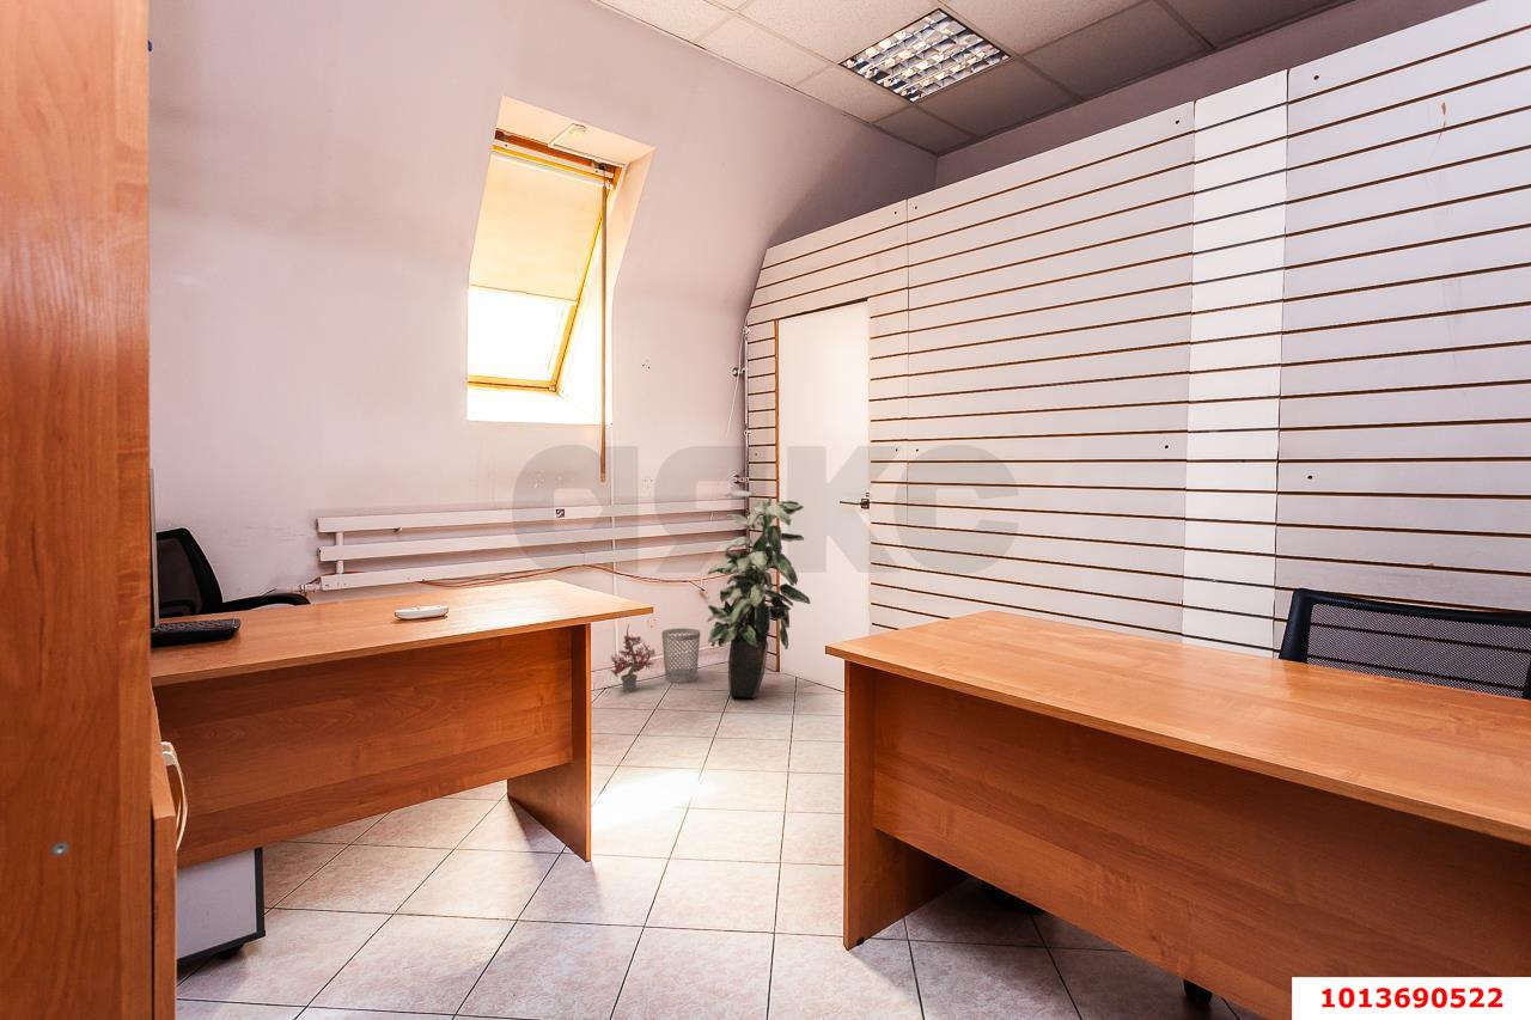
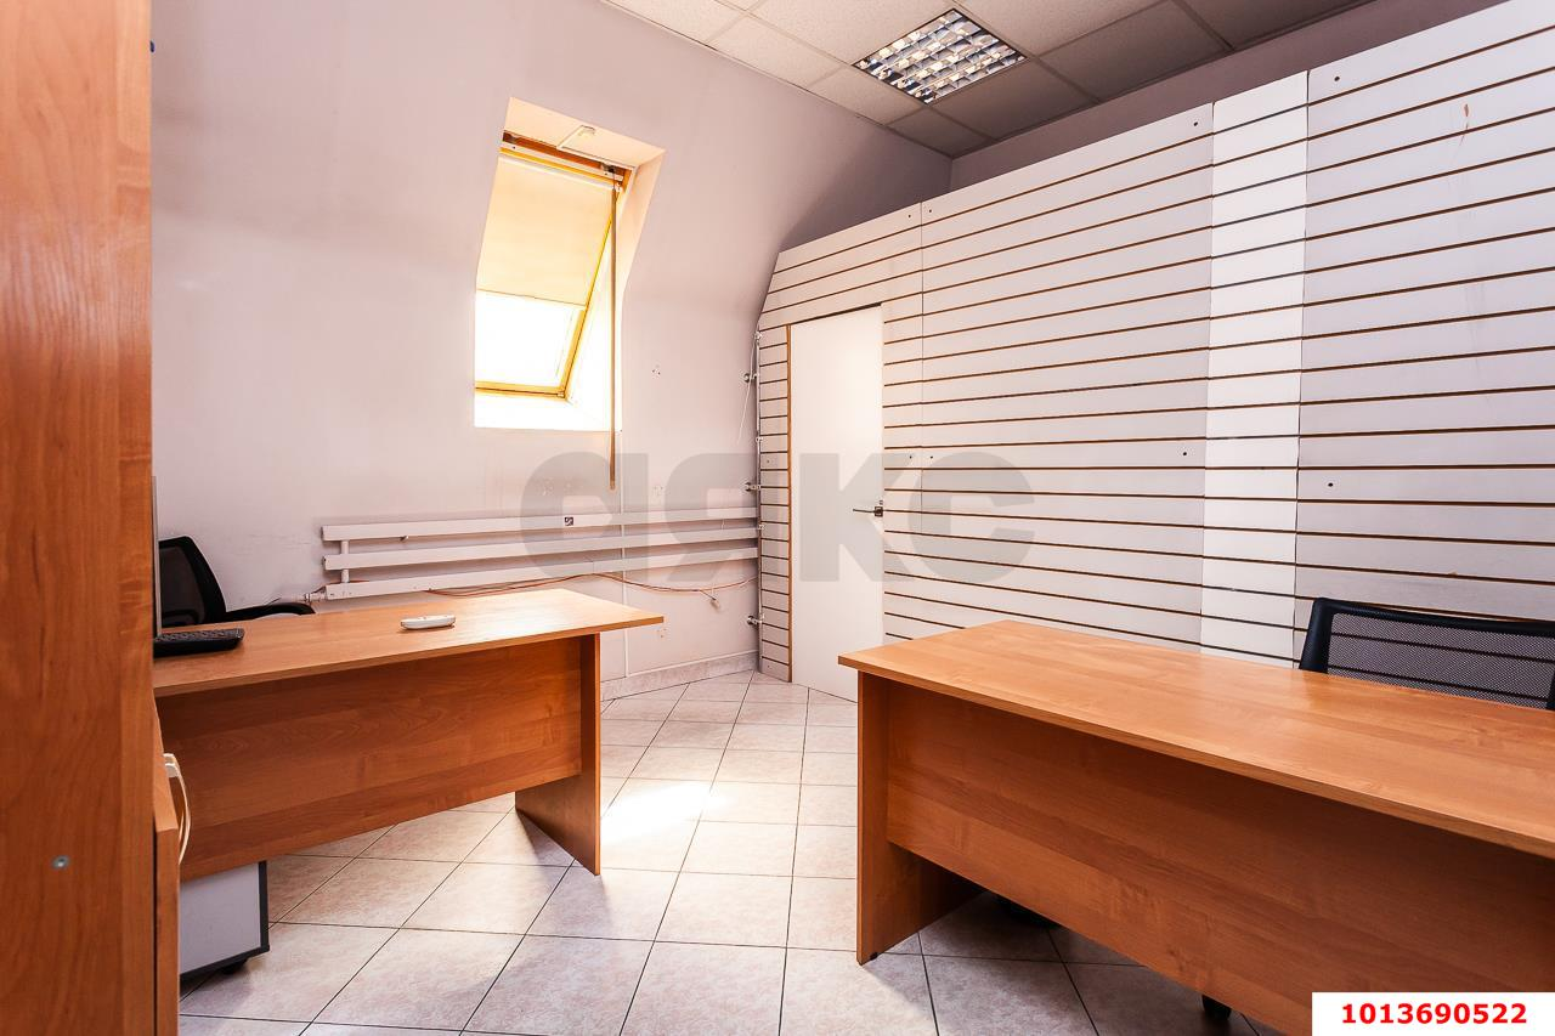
- indoor plant (752, 592)
- wastebasket (681, 654)
- potted plant (629, 656)
